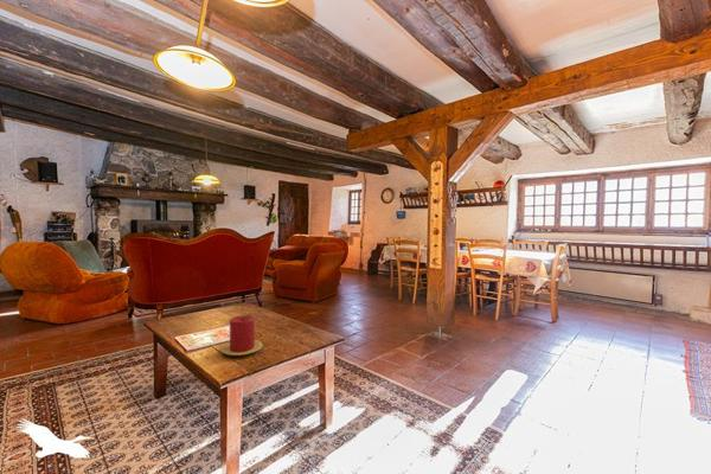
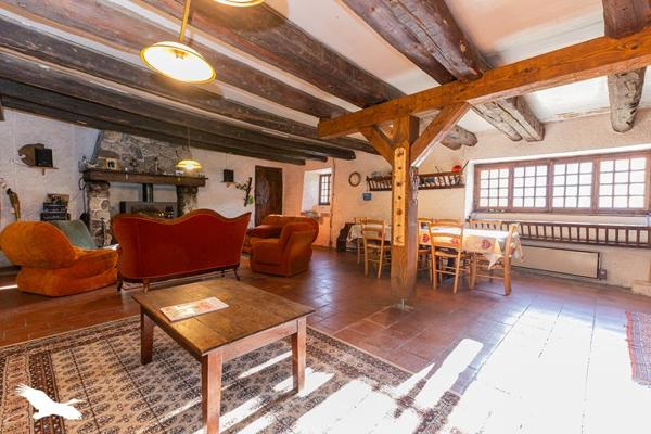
- candle (242, 334)
